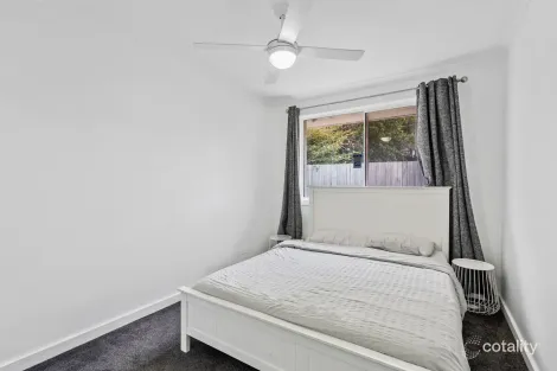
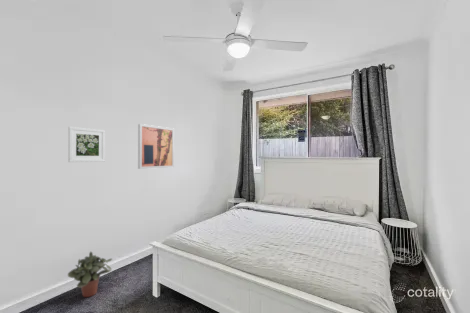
+ potted plant (90, 273)
+ wall art (157, 147)
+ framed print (87, 145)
